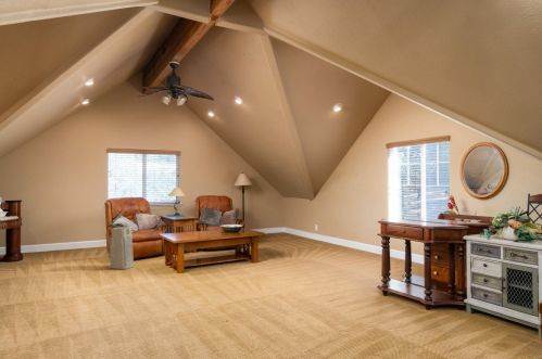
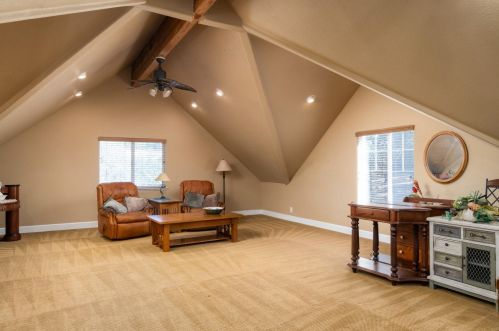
- air purifier (121, 246)
